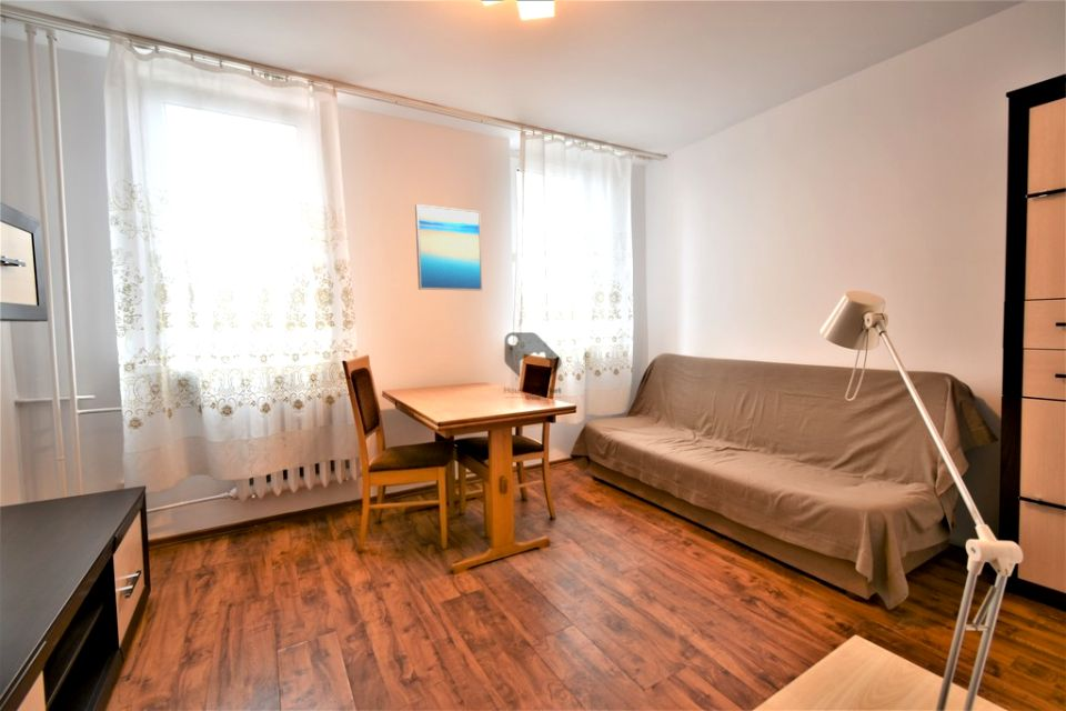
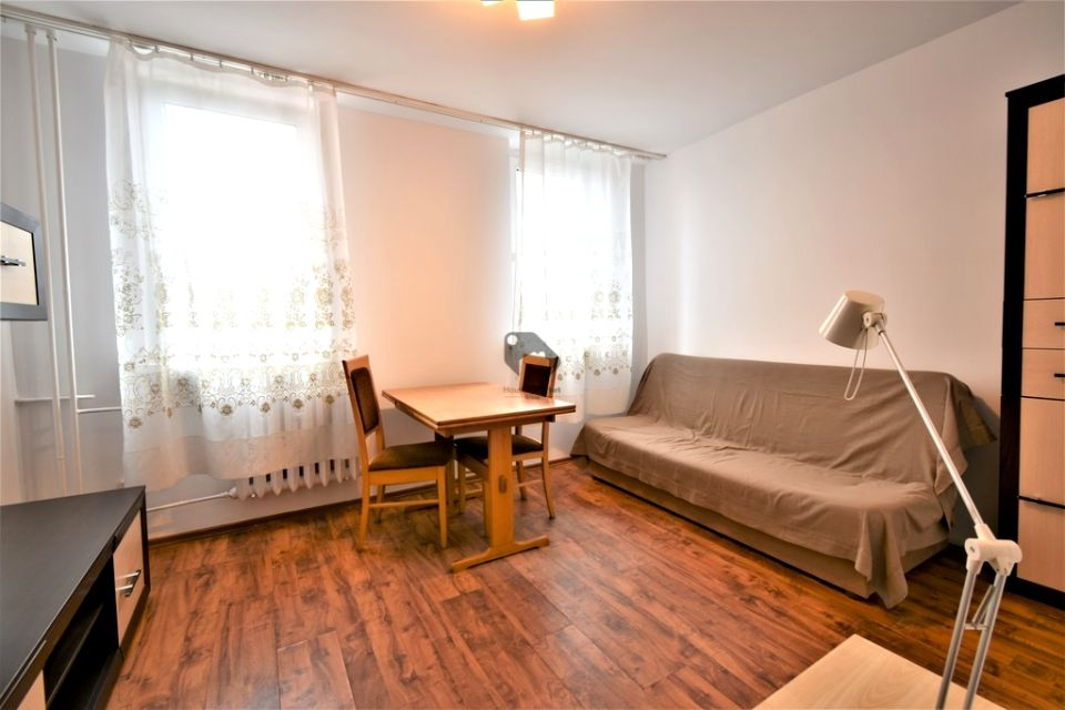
- wall art (450, 249)
